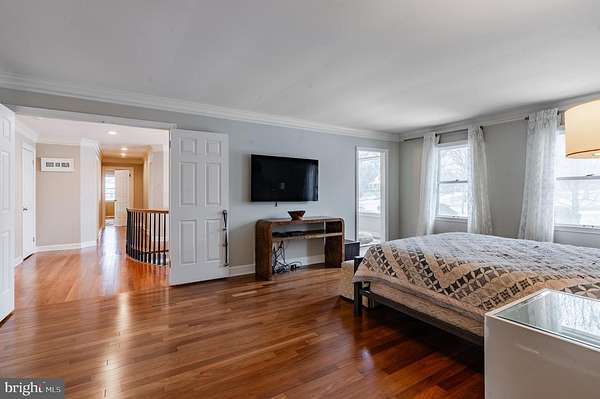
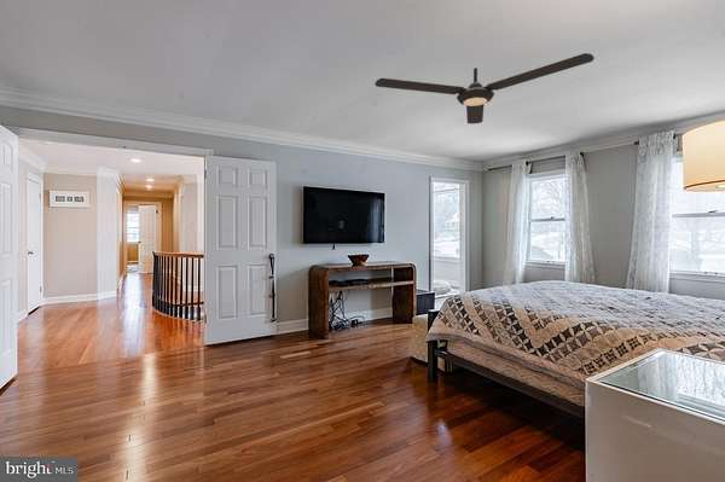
+ ceiling fan (475, 94)
